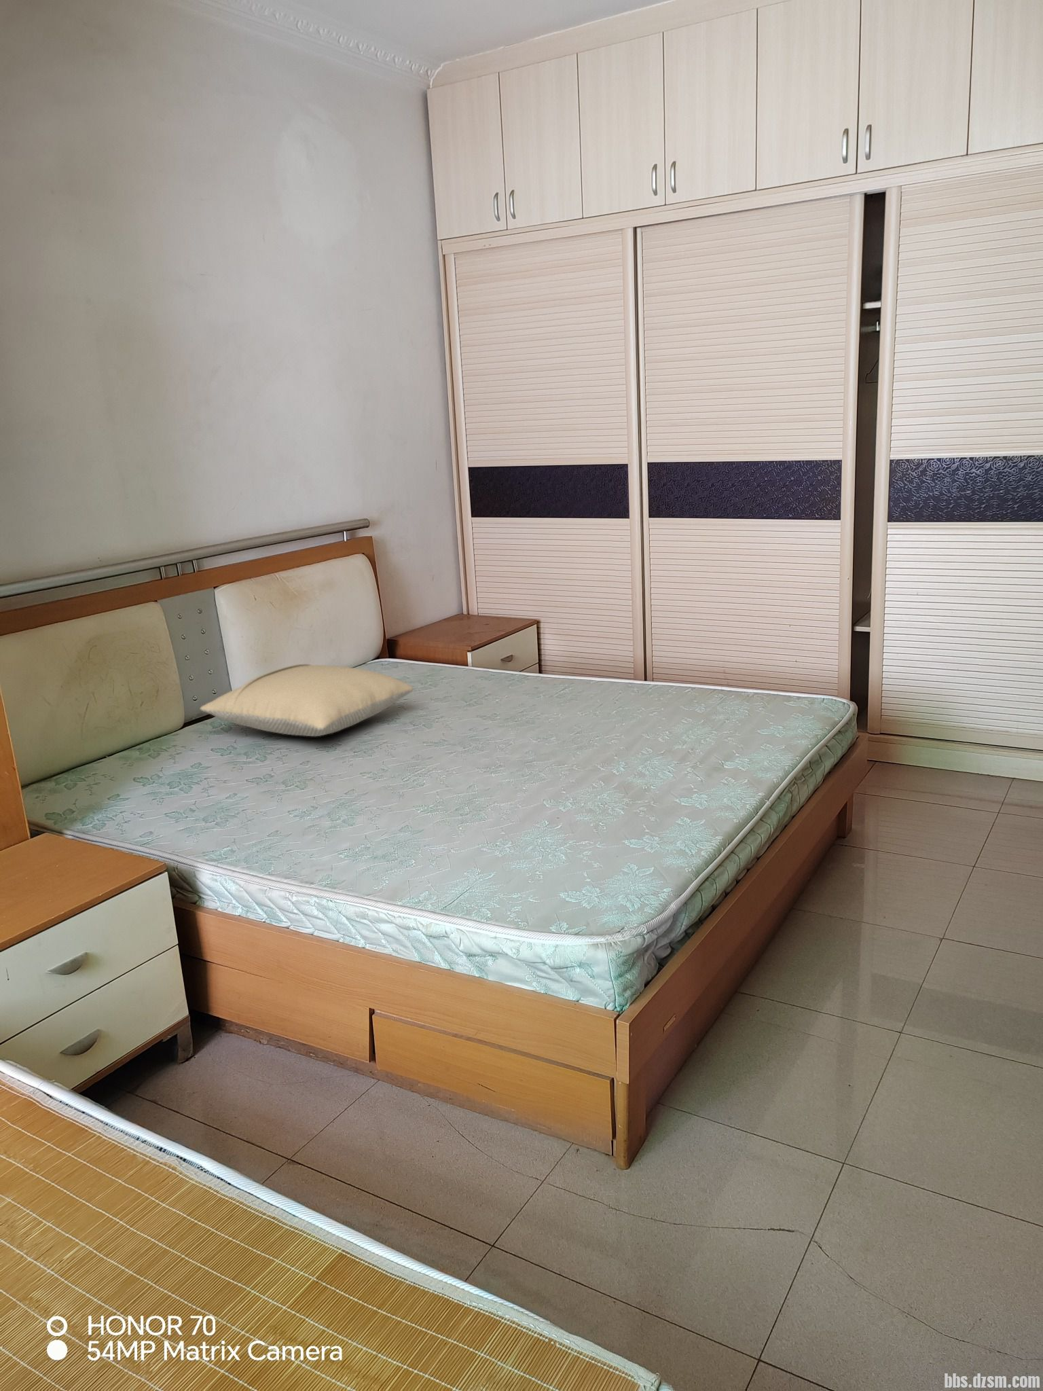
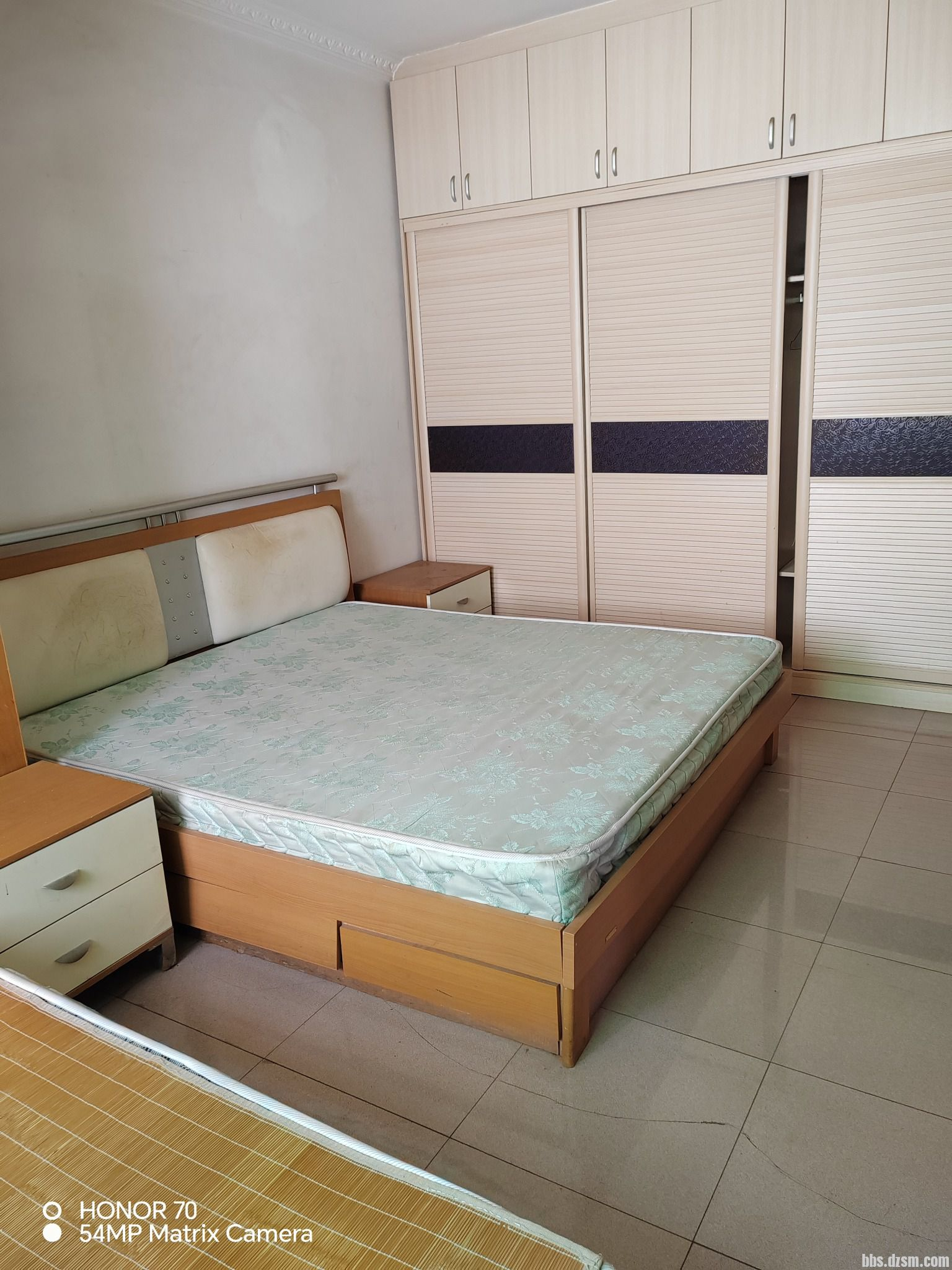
- pillow (310, 699)
